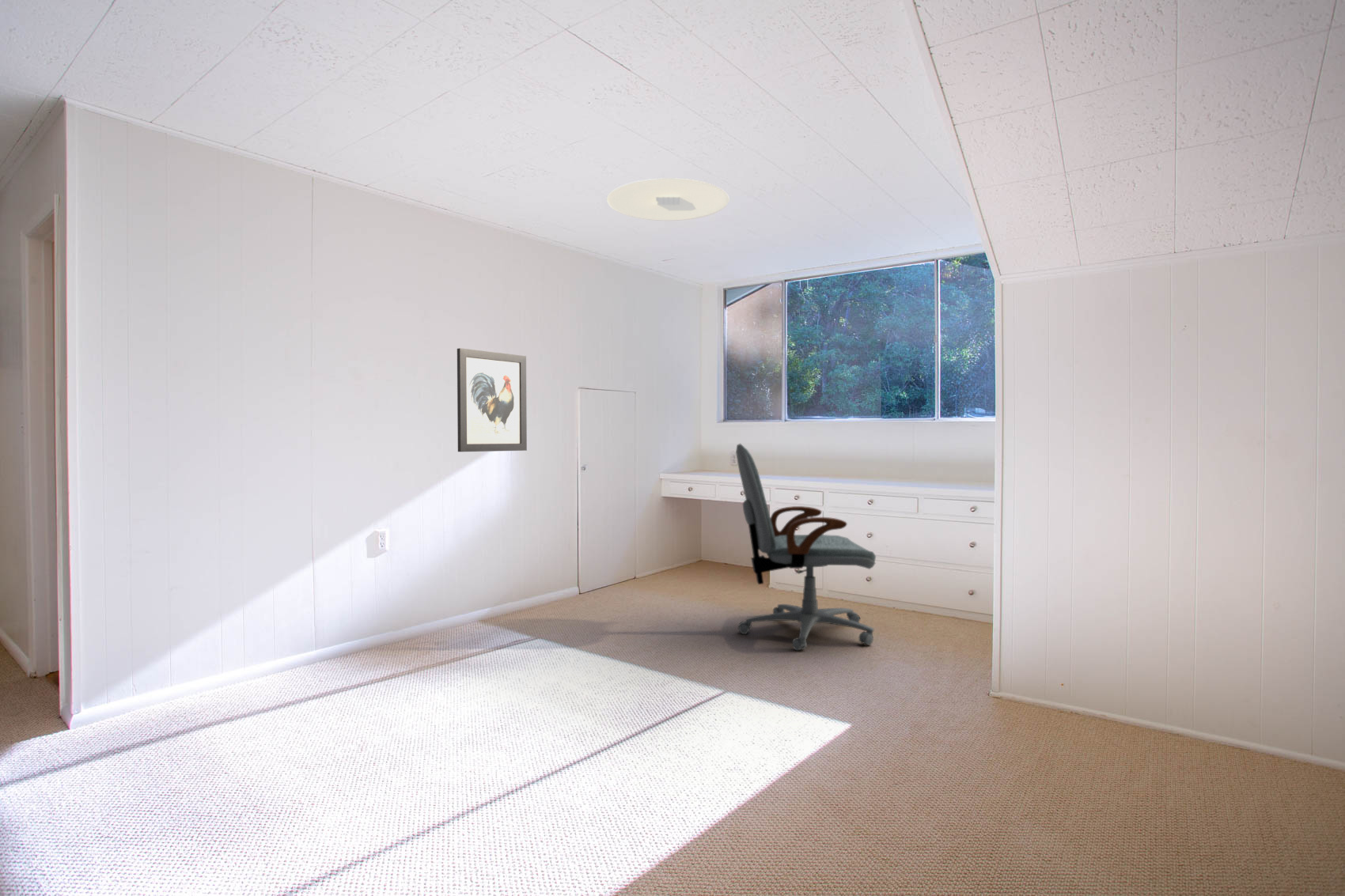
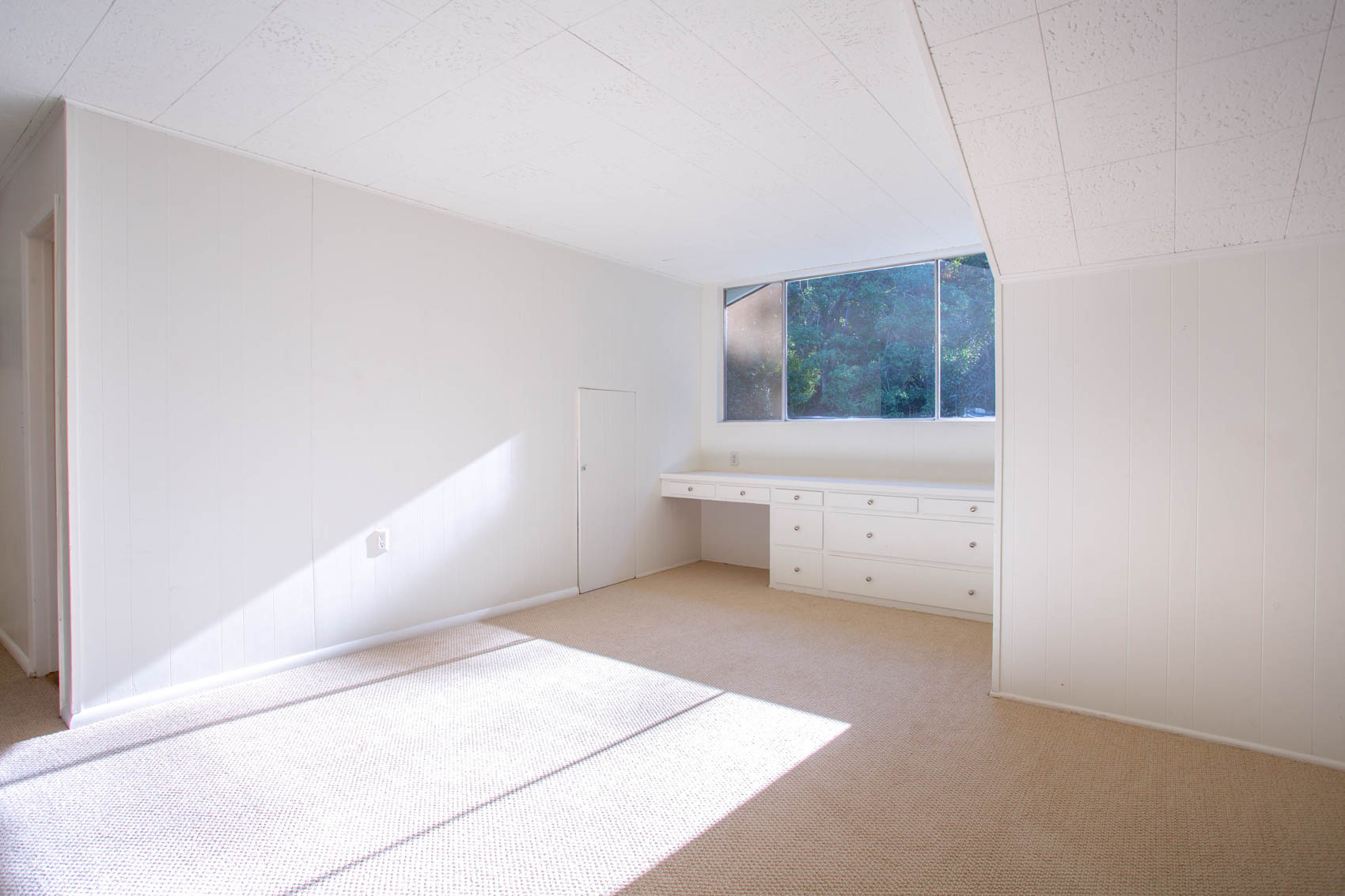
- office chair (809, 538)
- wall art (493, 402)
- ceiling light (668, 195)
